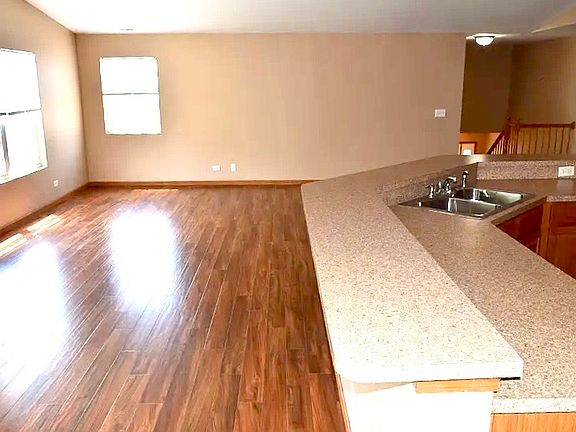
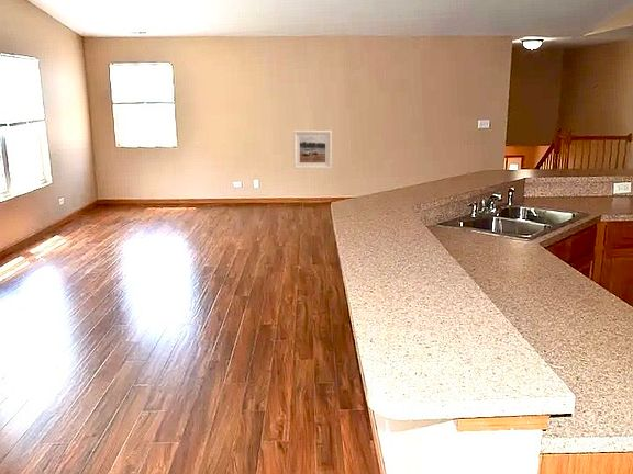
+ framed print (312, 149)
